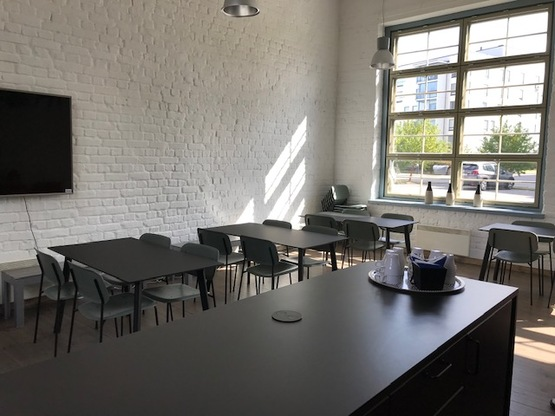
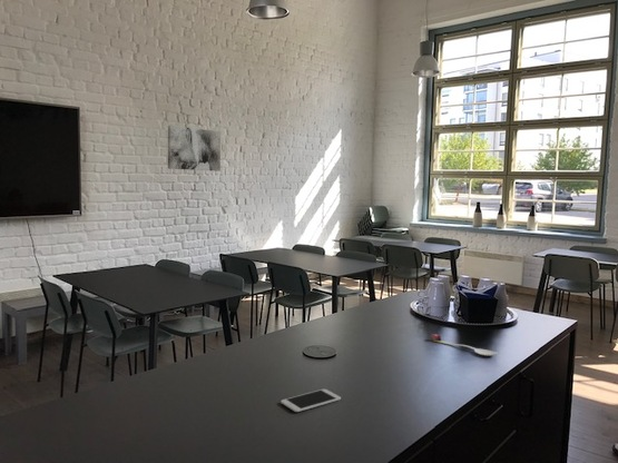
+ wall art (195, 149)
+ smartphone (311, 400)
+ spoon (462, 345)
